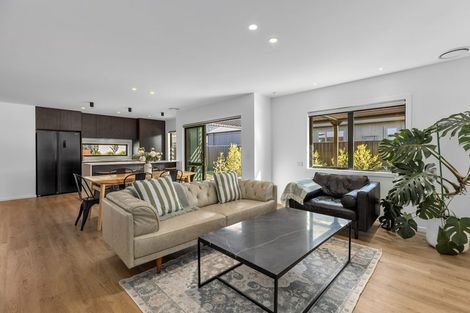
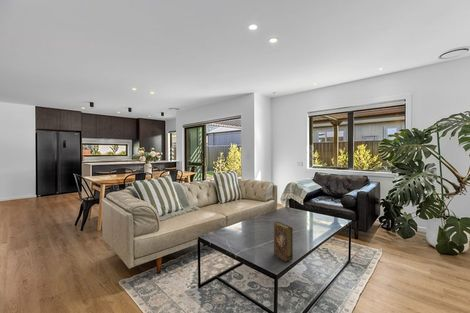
+ book (282, 241)
